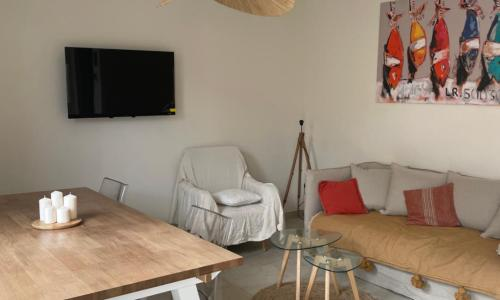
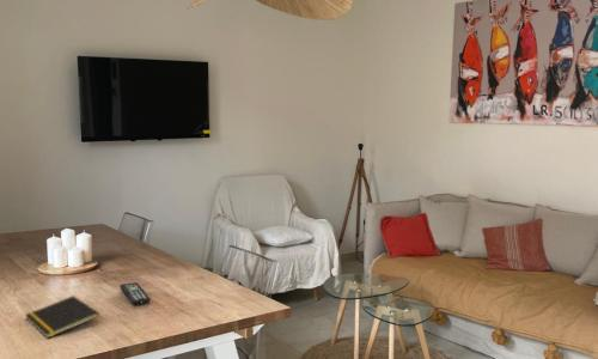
+ remote control (134, 292)
+ notepad (61, 315)
